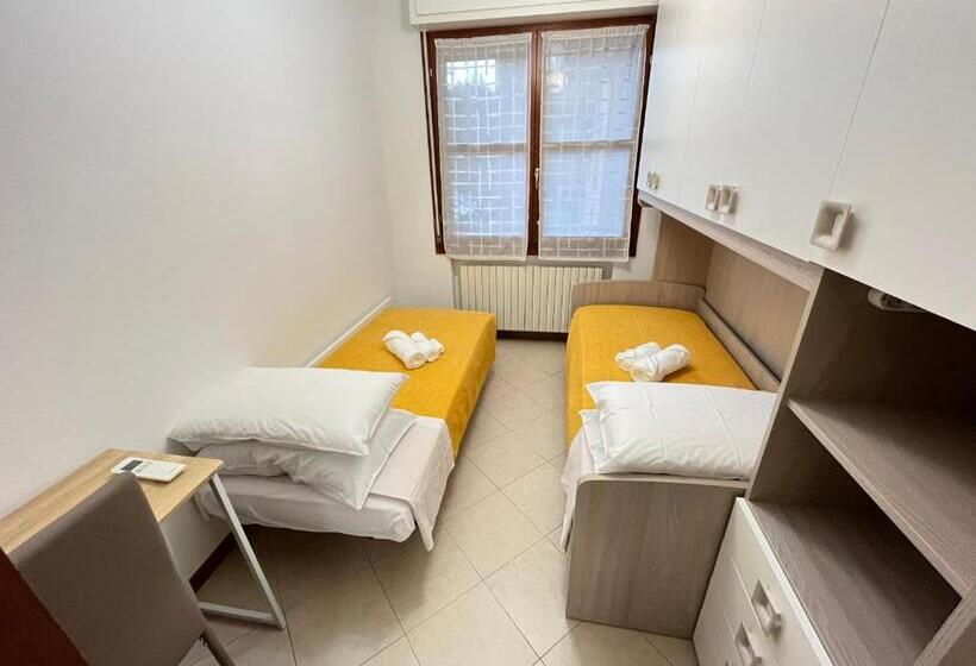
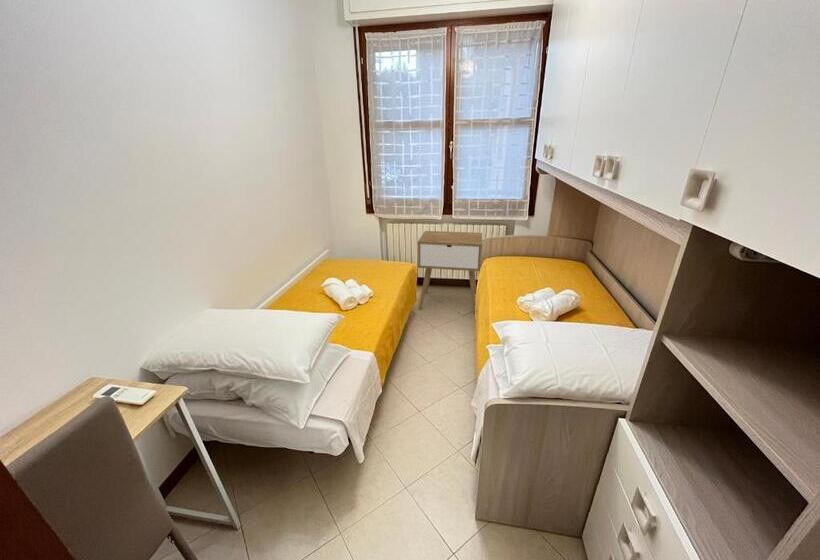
+ nightstand (450, 269)
